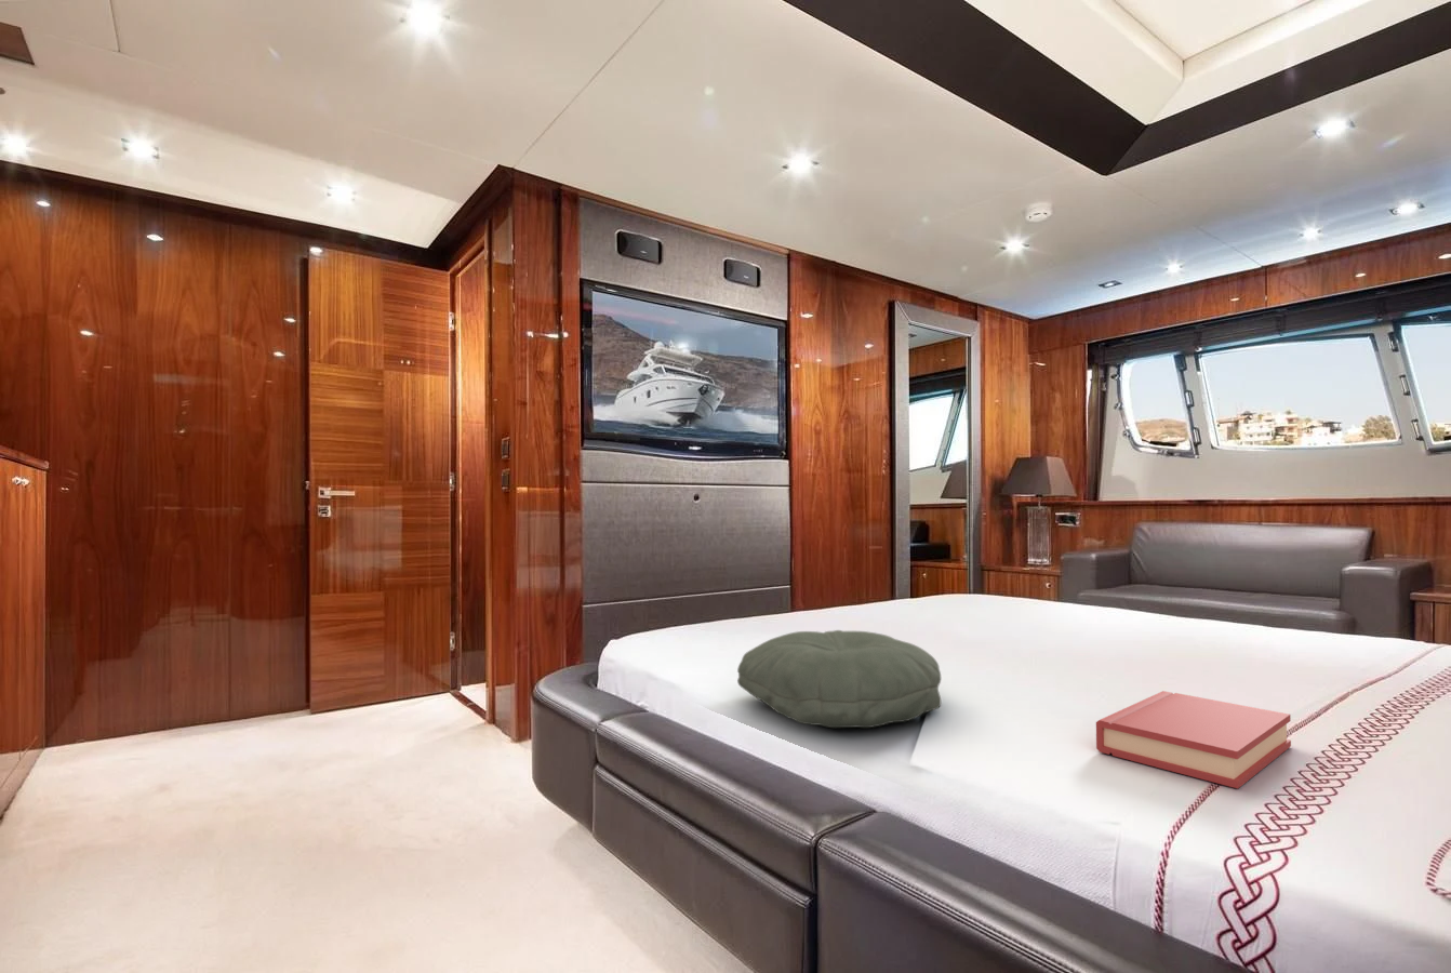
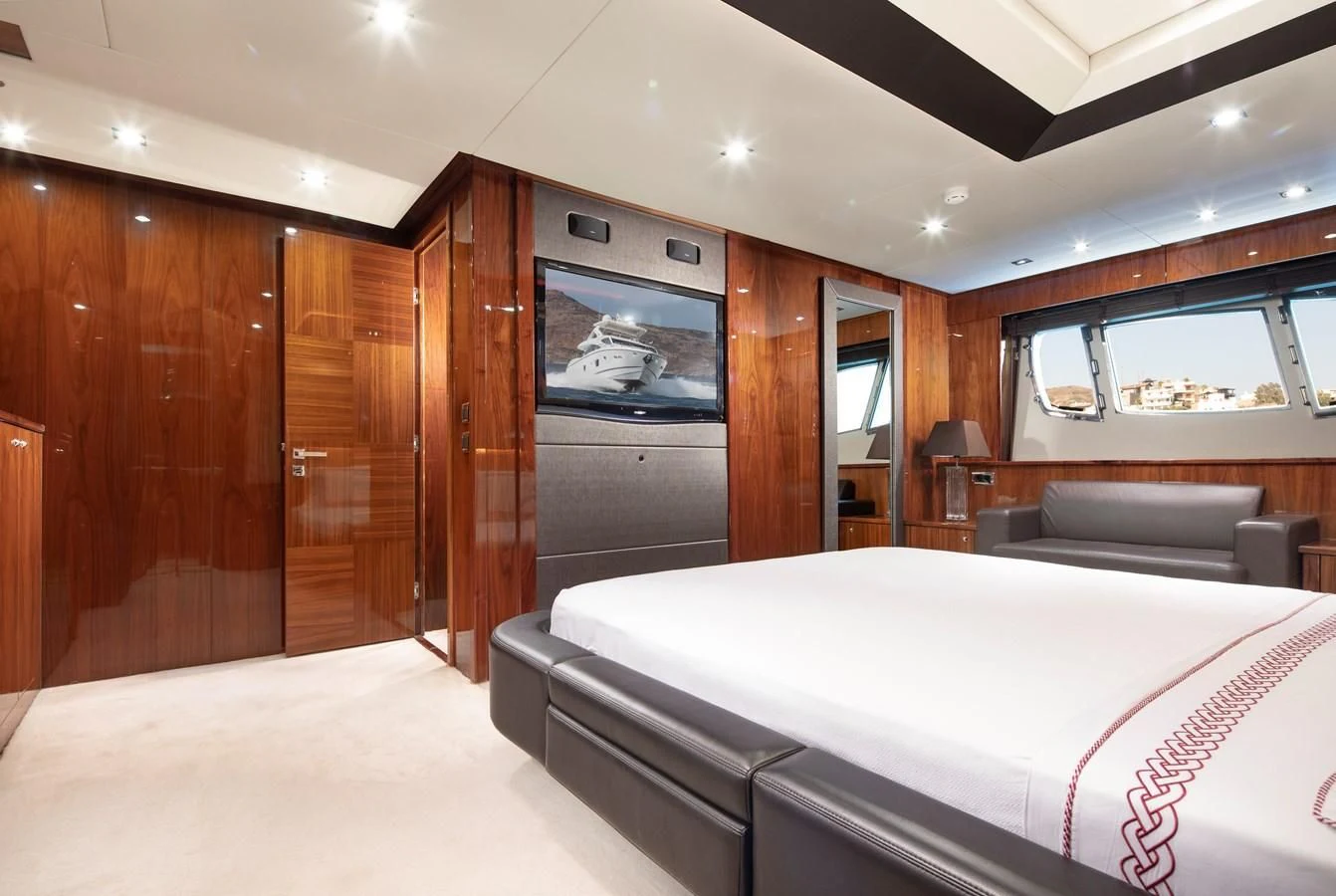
- pillow (843, 672)
- hardback book (1194, 732)
